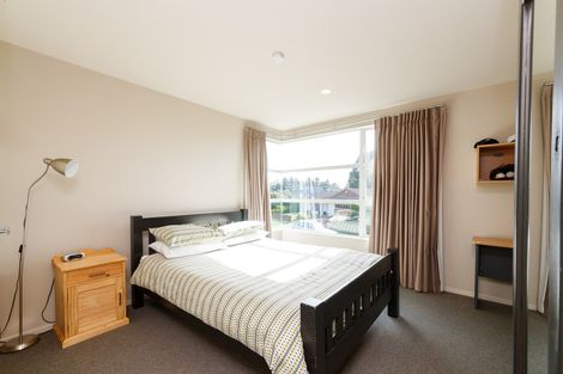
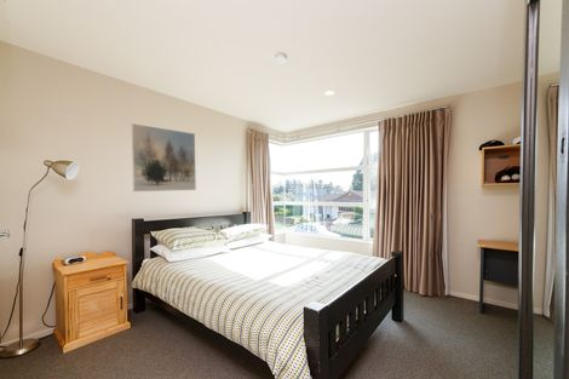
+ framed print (166, 160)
